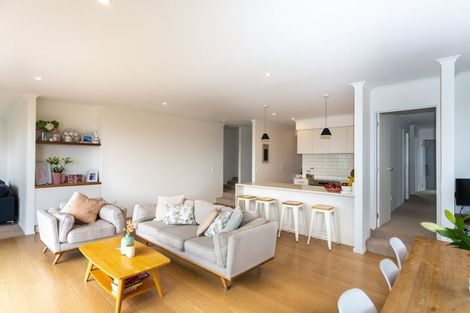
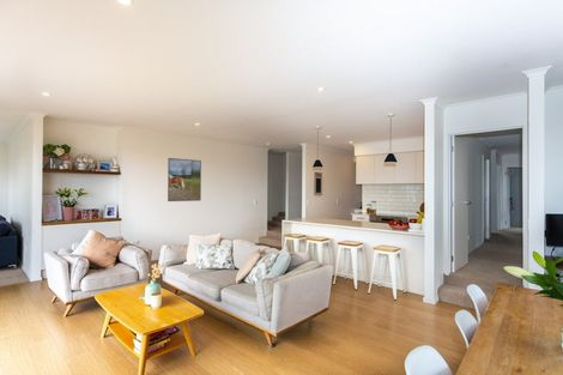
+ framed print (184, 180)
